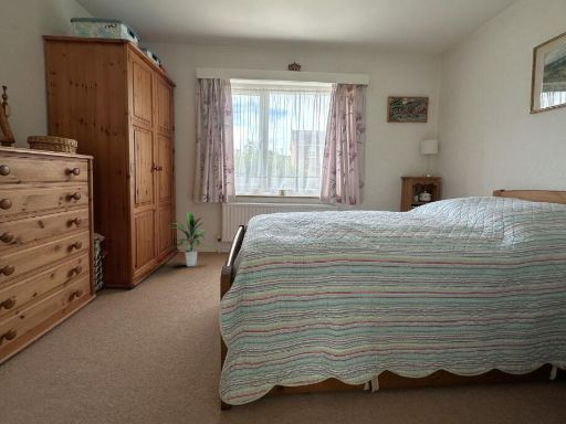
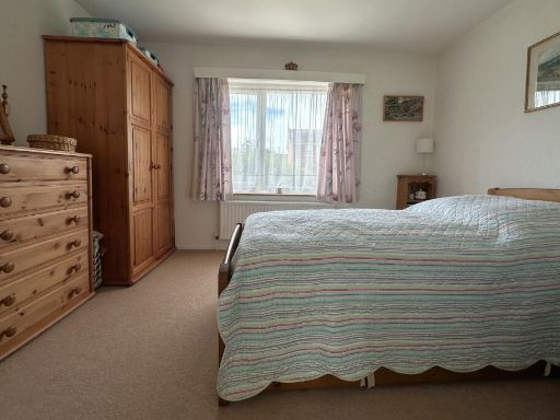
- indoor plant (191, 239)
